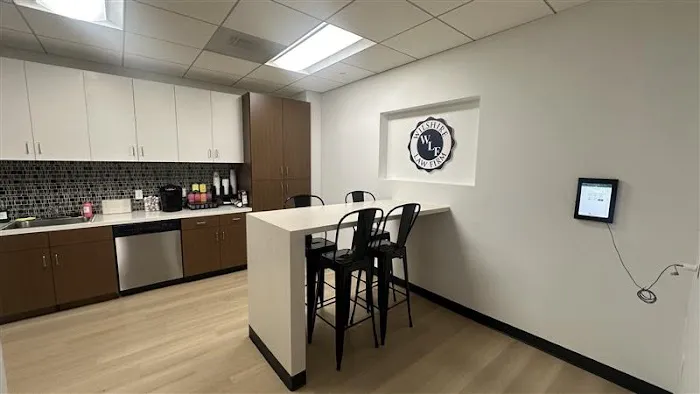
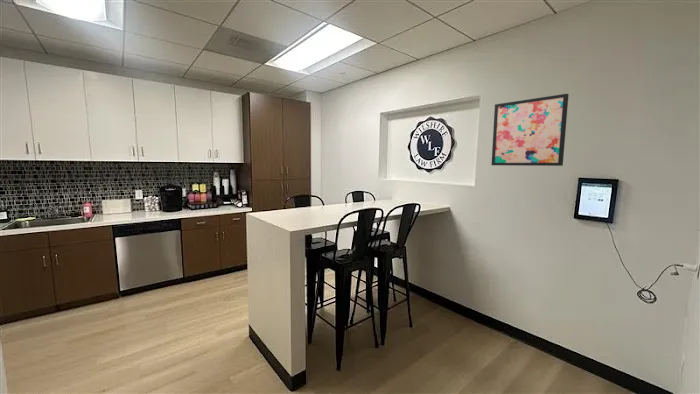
+ wall art (526, 133)
